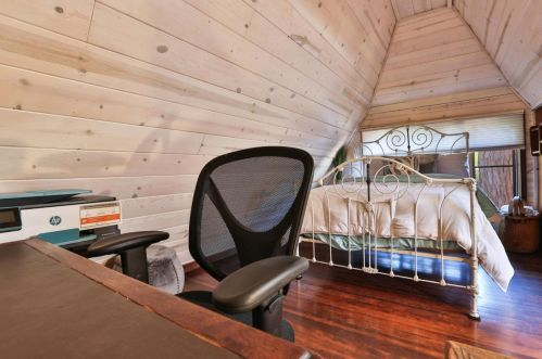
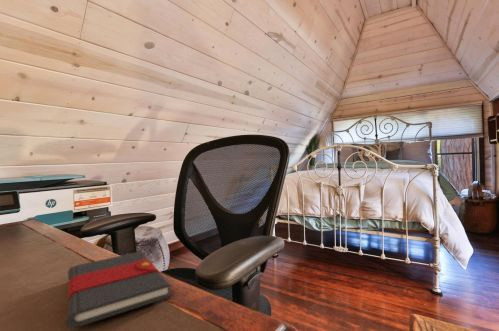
+ book (115, 278)
